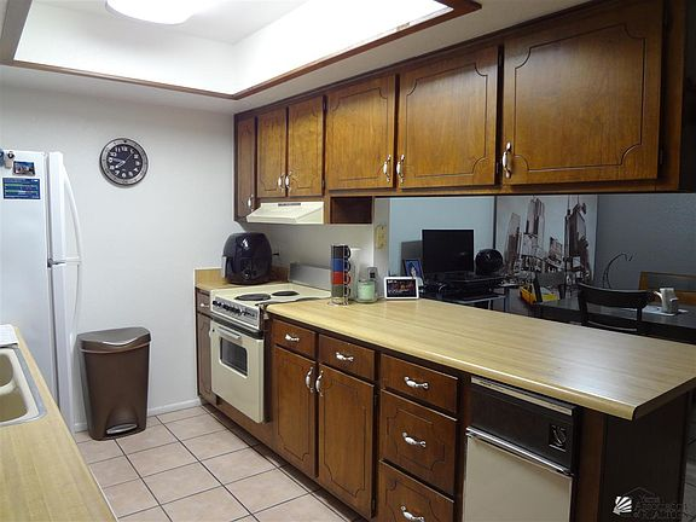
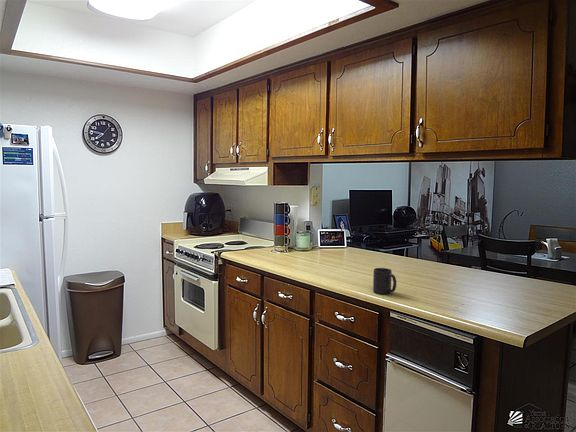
+ mug (385, 281)
